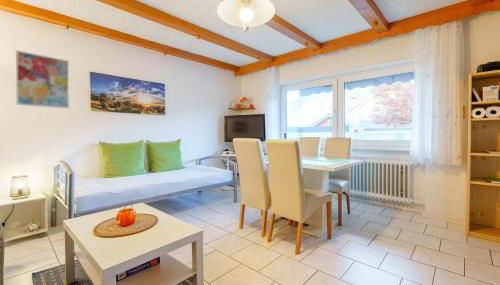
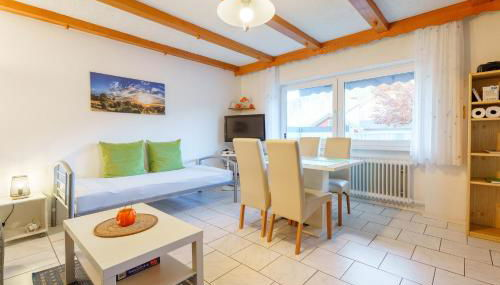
- wall art (44, 81)
